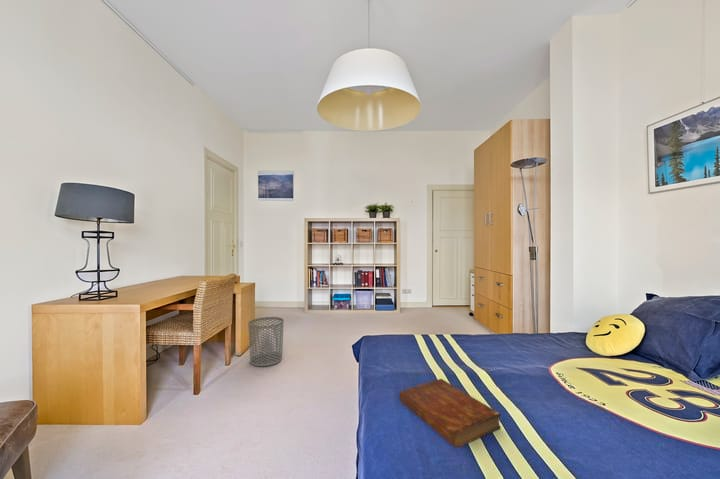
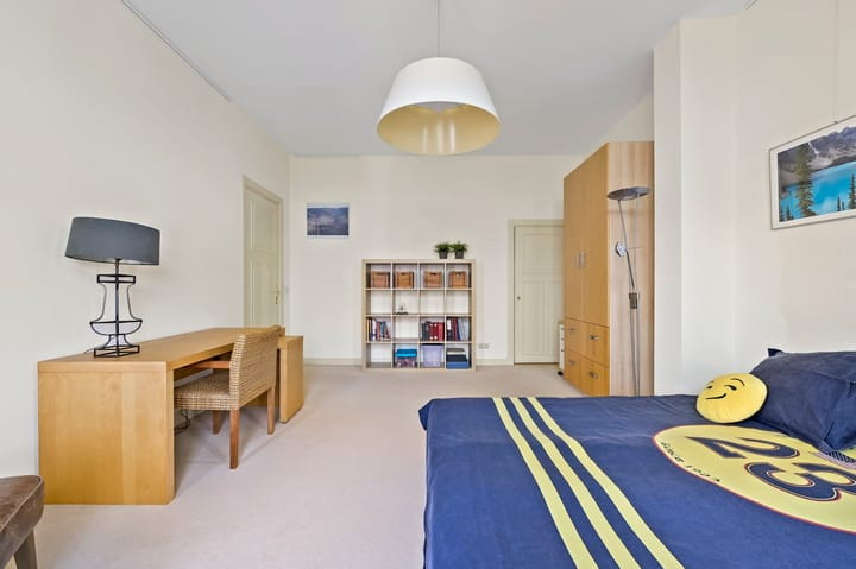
- bible (446, 408)
- waste bin (266, 340)
